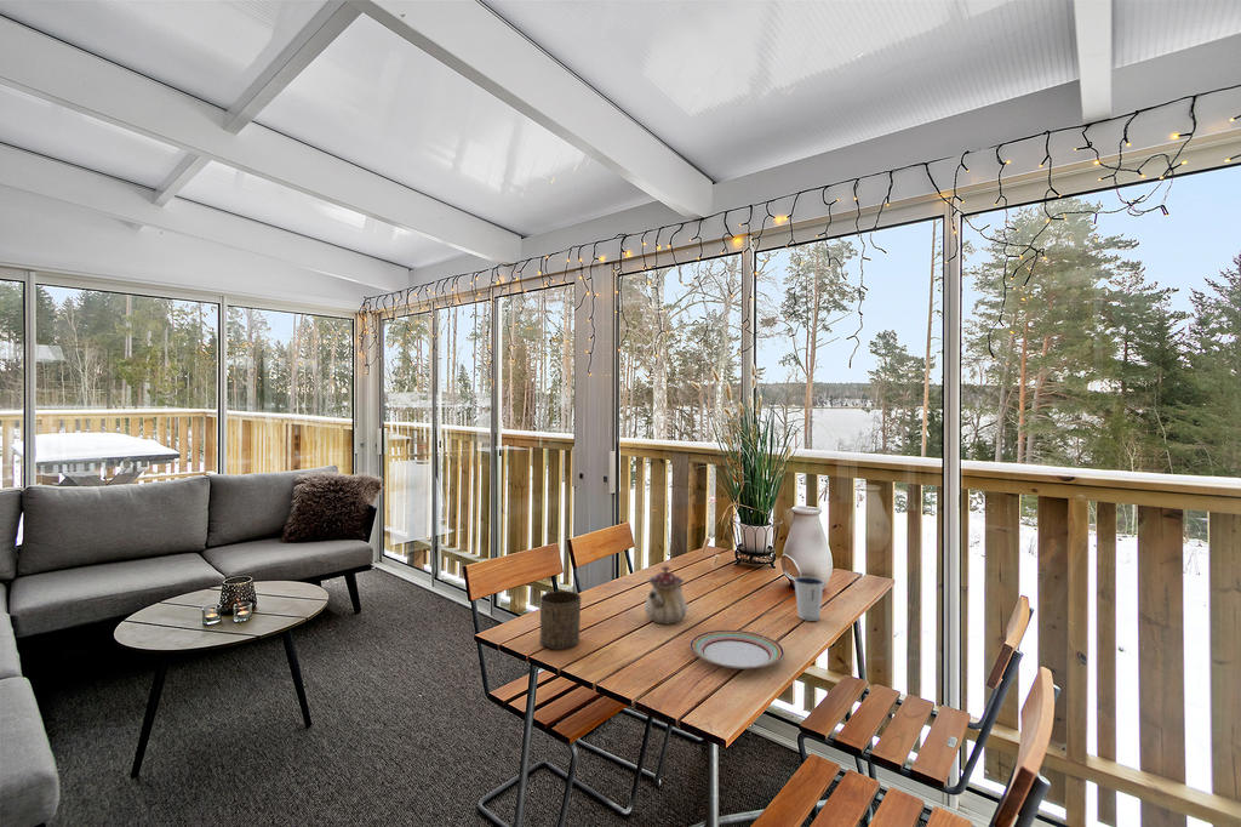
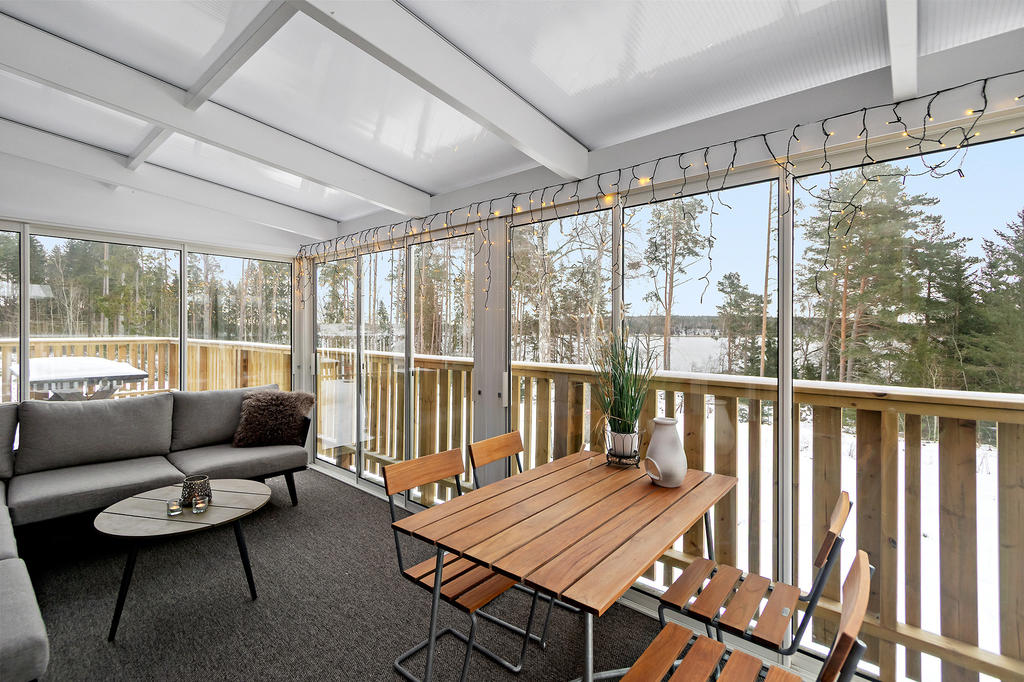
- cup (560, 620)
- teapot (667, 591)
- plate (736, 651)
- dixie cup (808, 598)
